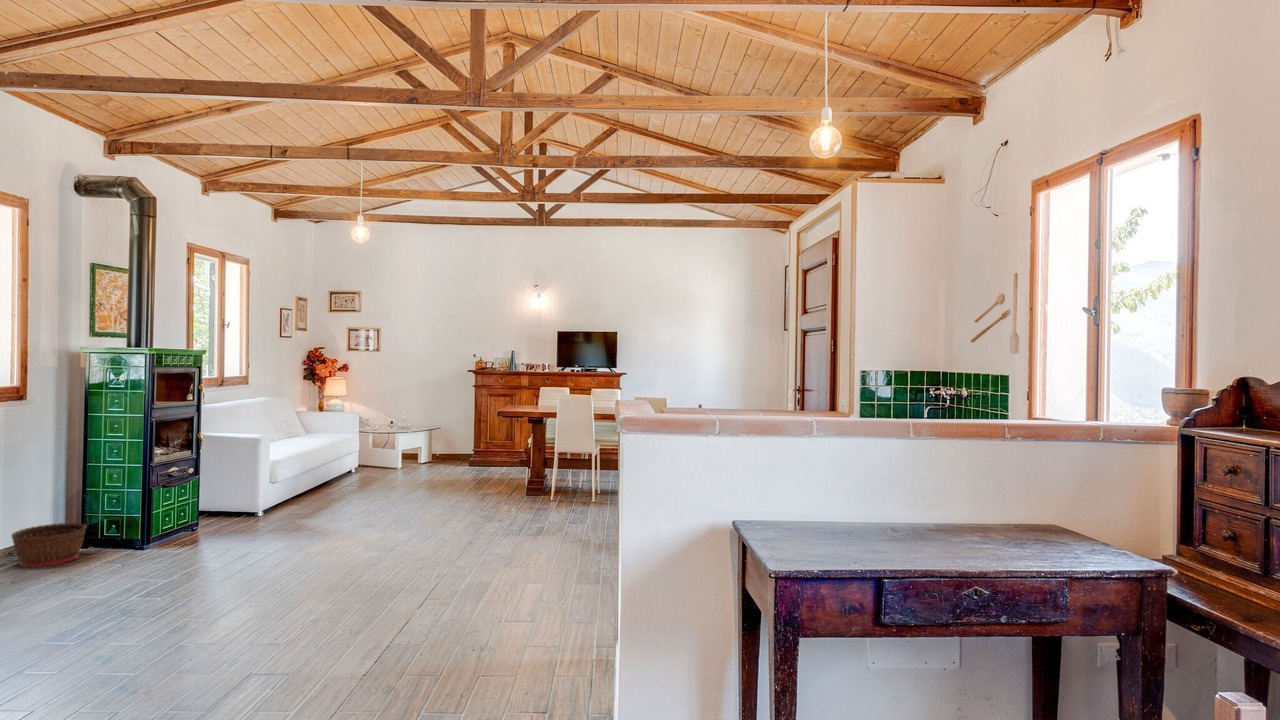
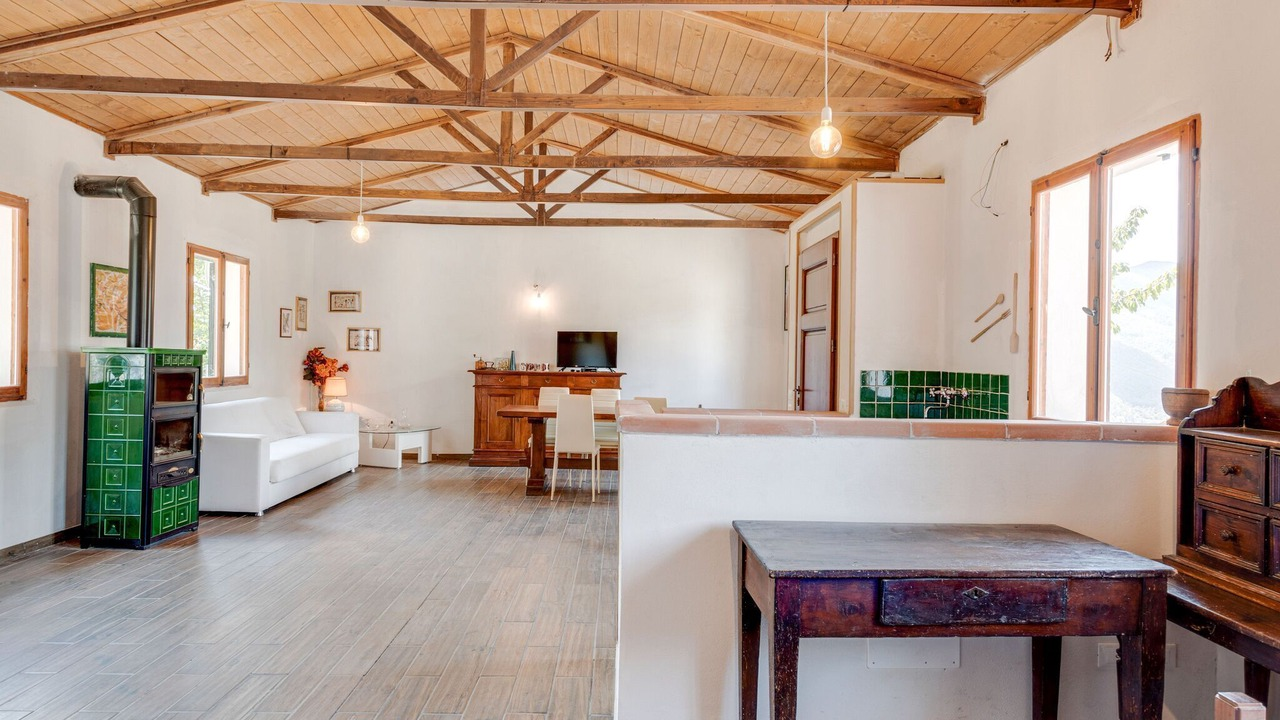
- basket (49, 544)
